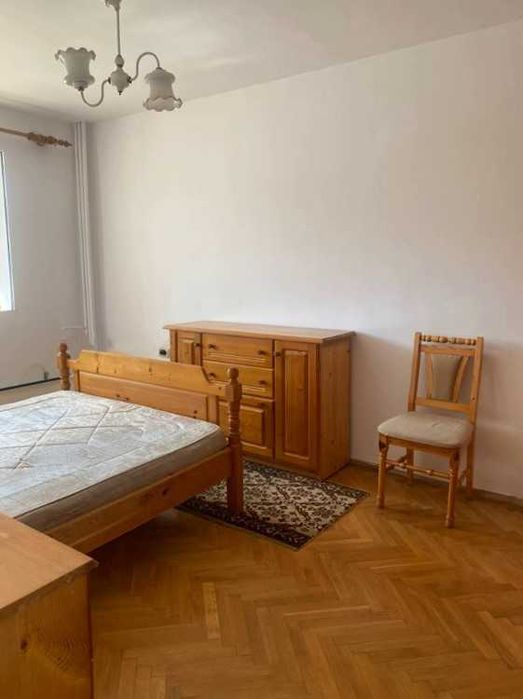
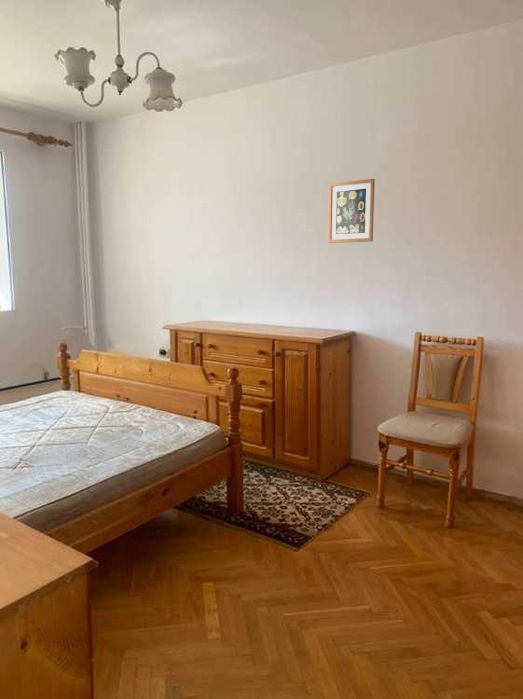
+ wall art (350, 211)
